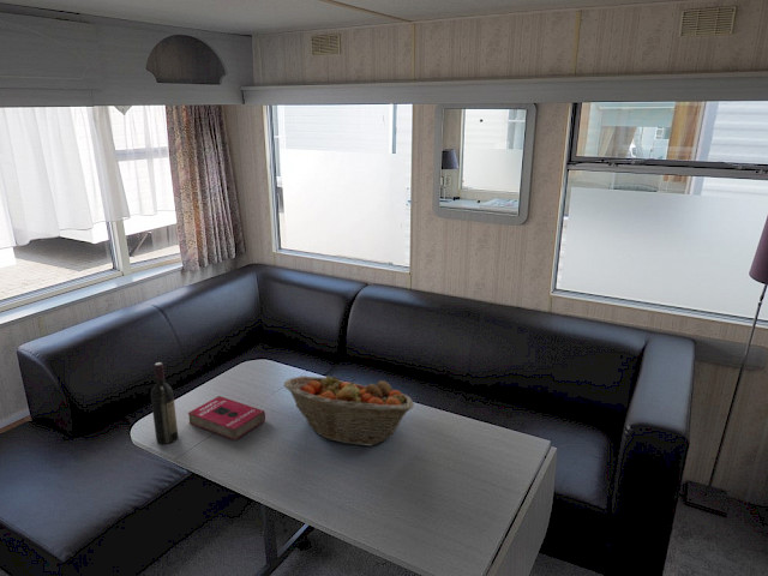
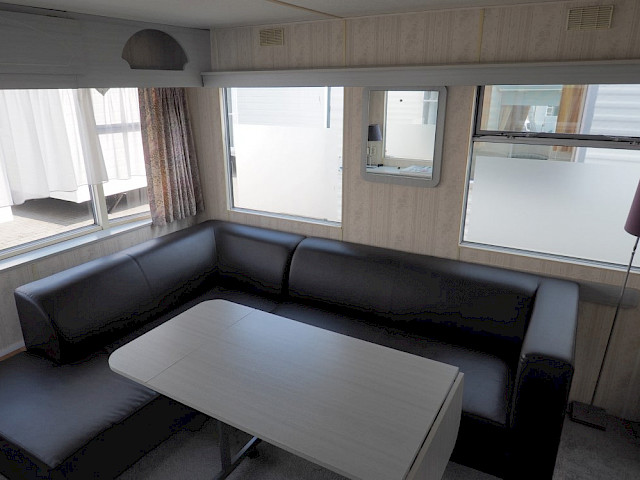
- book (227, 416)
- wine bottle (162, 402)
- fruit basket (348, 402)
